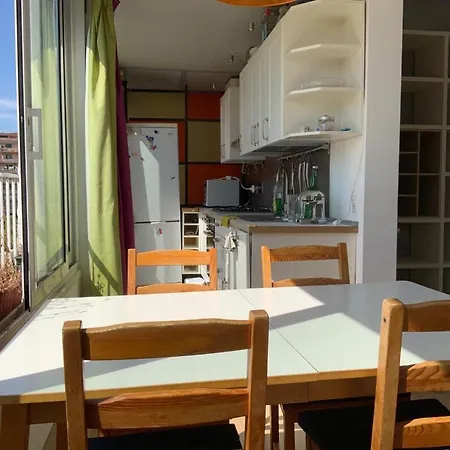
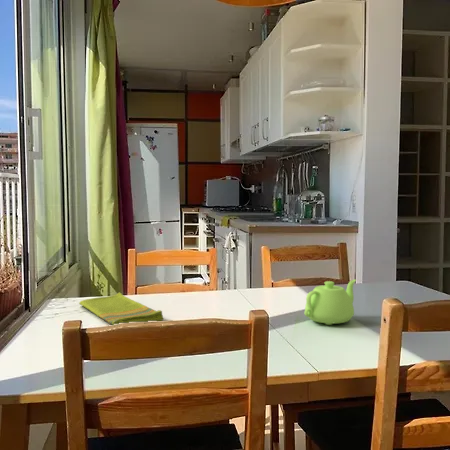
+ teapot (331, 300)
+ dish towel (118, 307)
